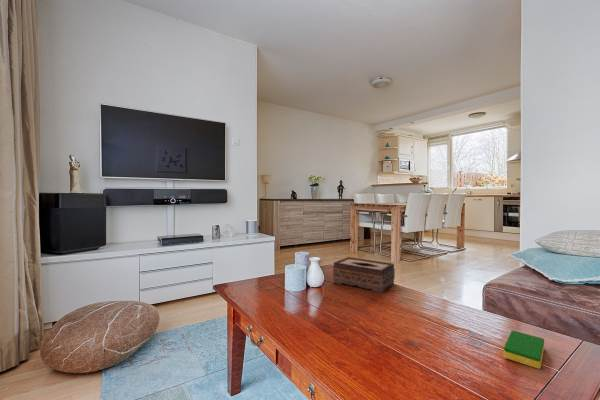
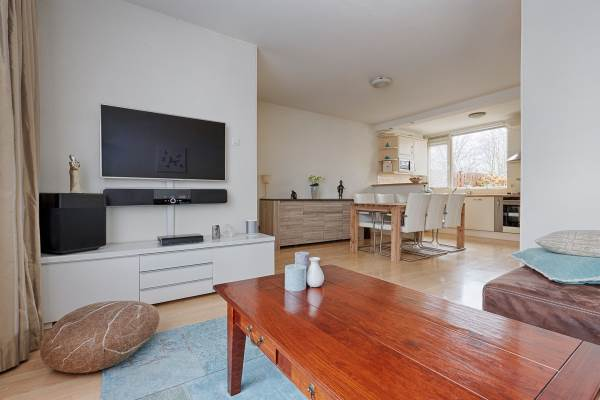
- dish sponge (524, 347)
- tissue box (363, 273)
